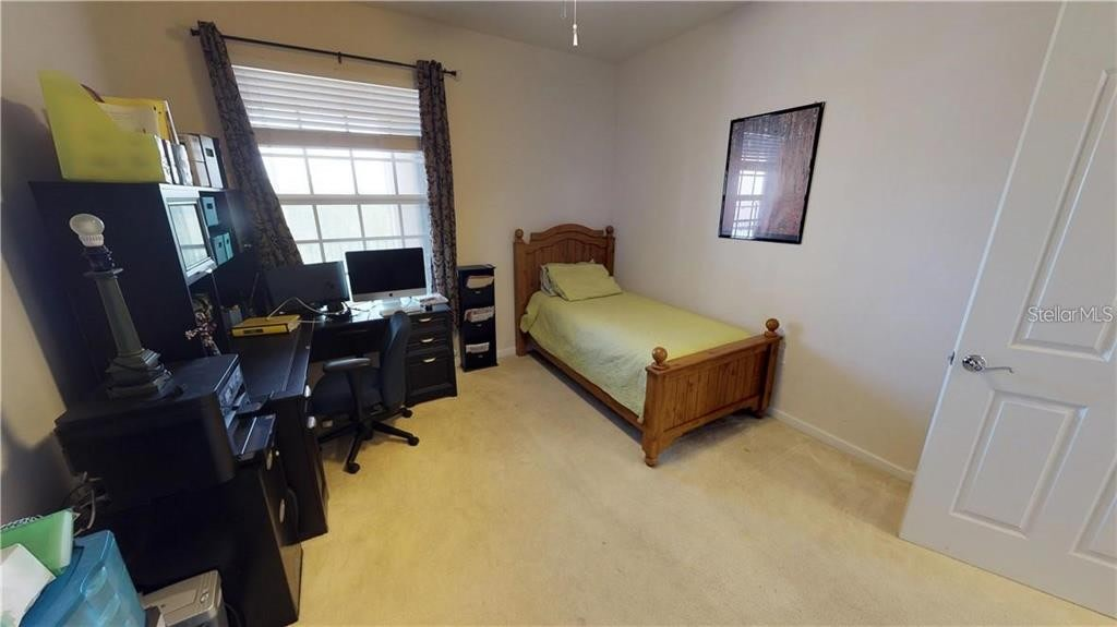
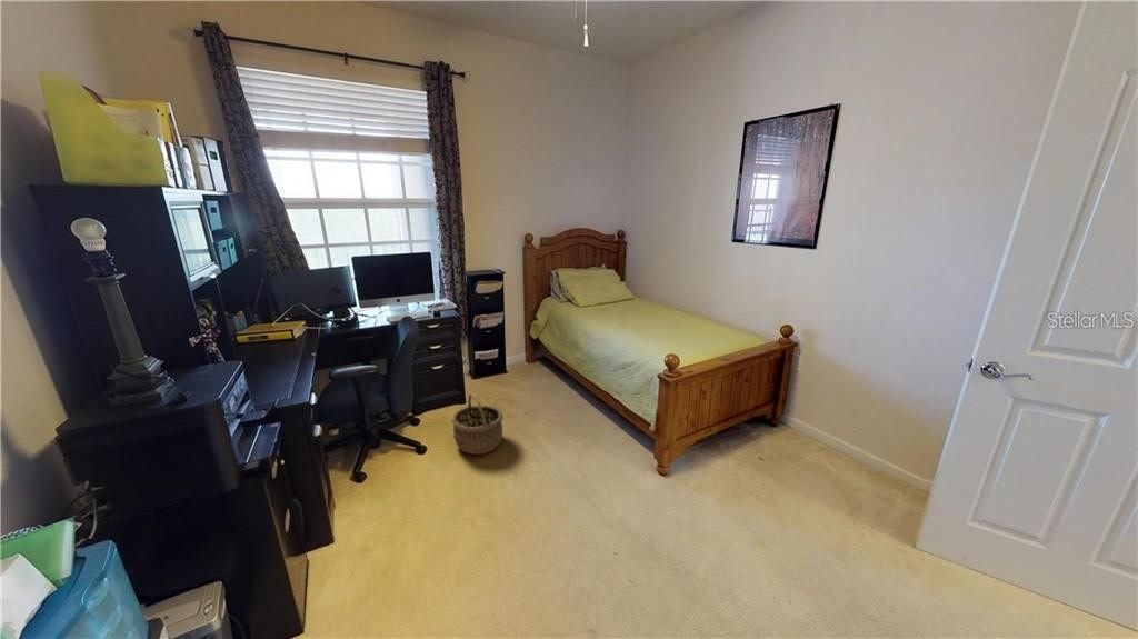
+ wicker basket (478, 420)
